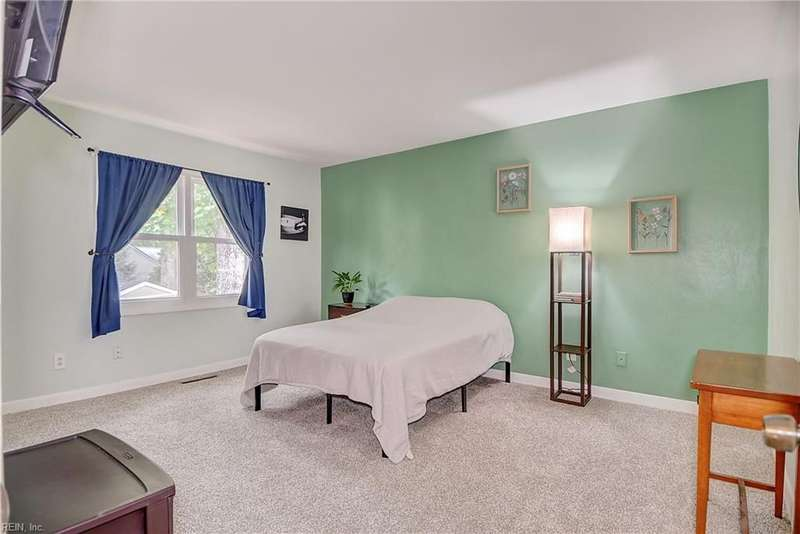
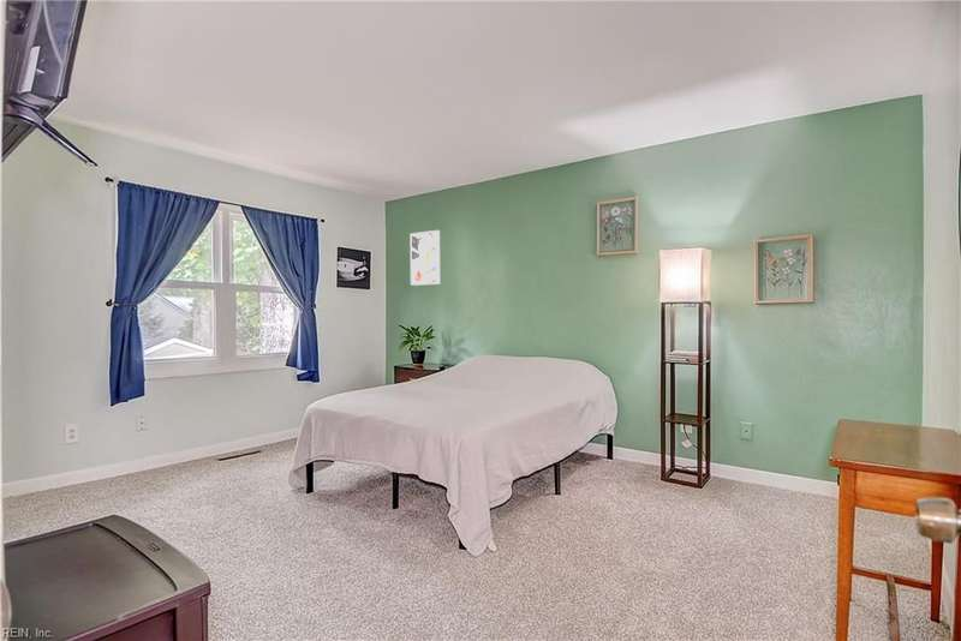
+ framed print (424, 258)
